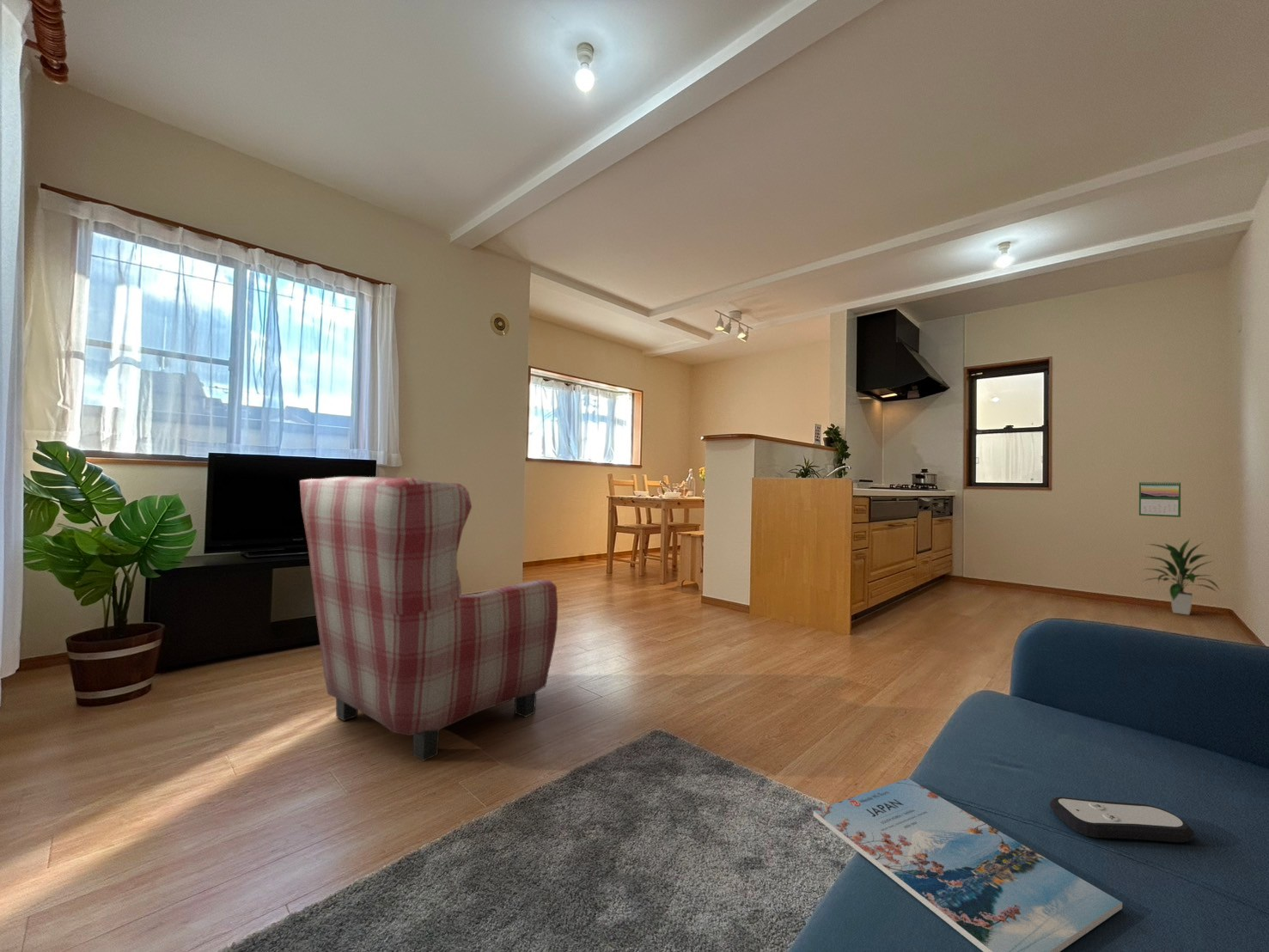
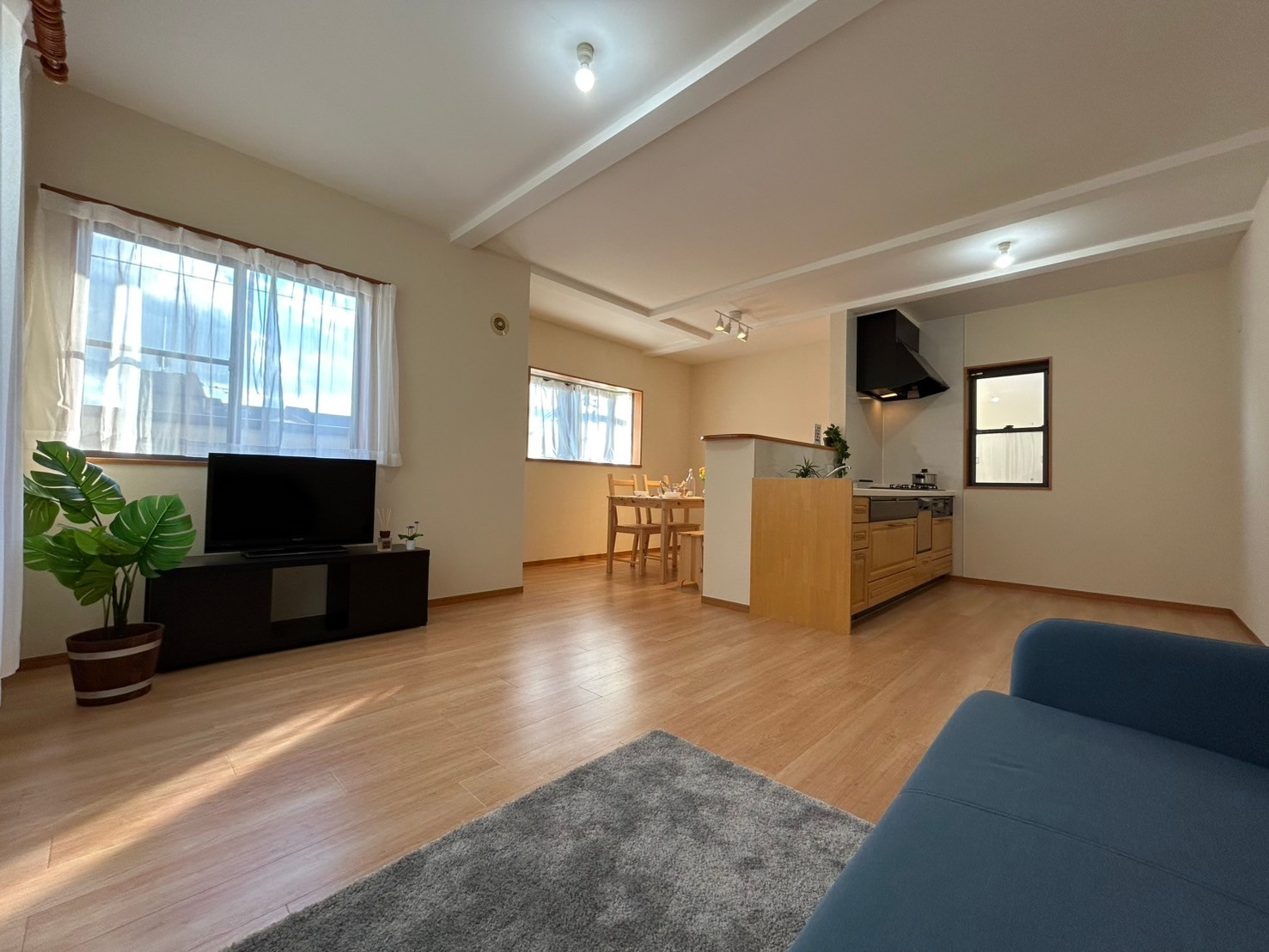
- magazine (949, 853)
- remote control (1120, 819)
- indoor plant (1179, 575)
- armchair (430, 596)
- calendar (1159, 498)
